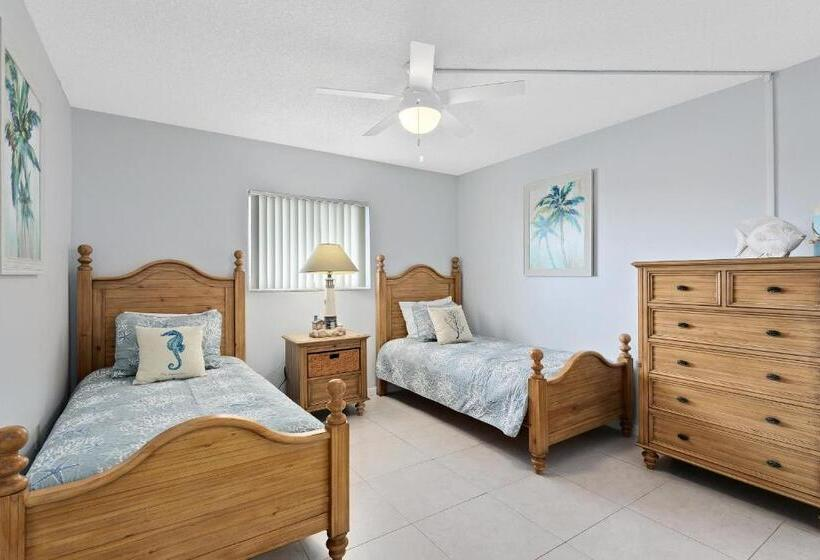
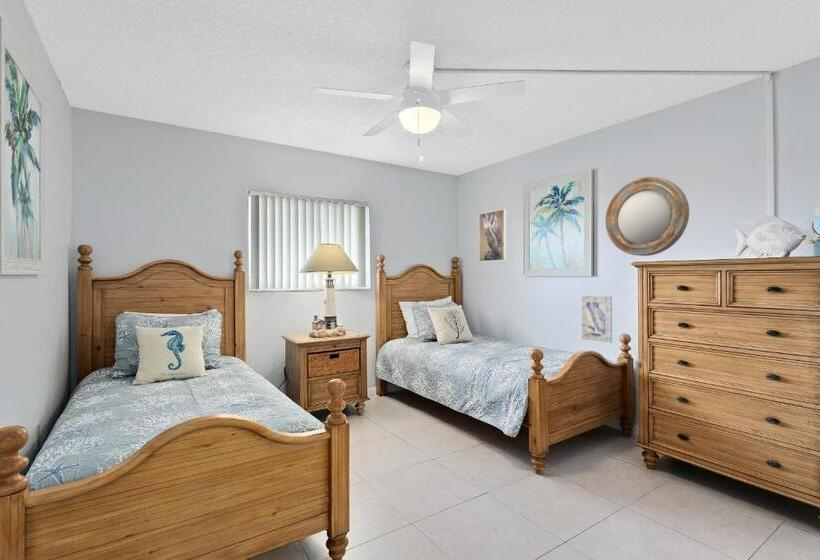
+ home mirror (643, 216)
+ wall art (596, 318)
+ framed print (492, 236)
